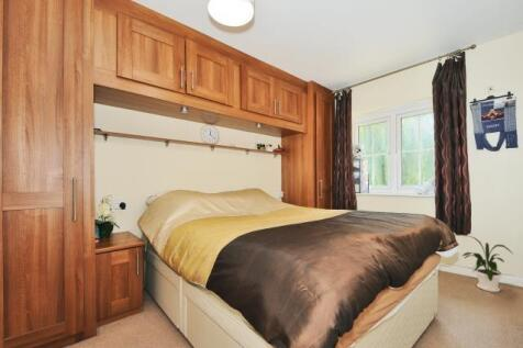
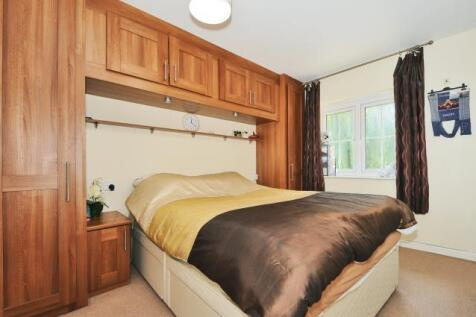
- house plant (486, 262)
